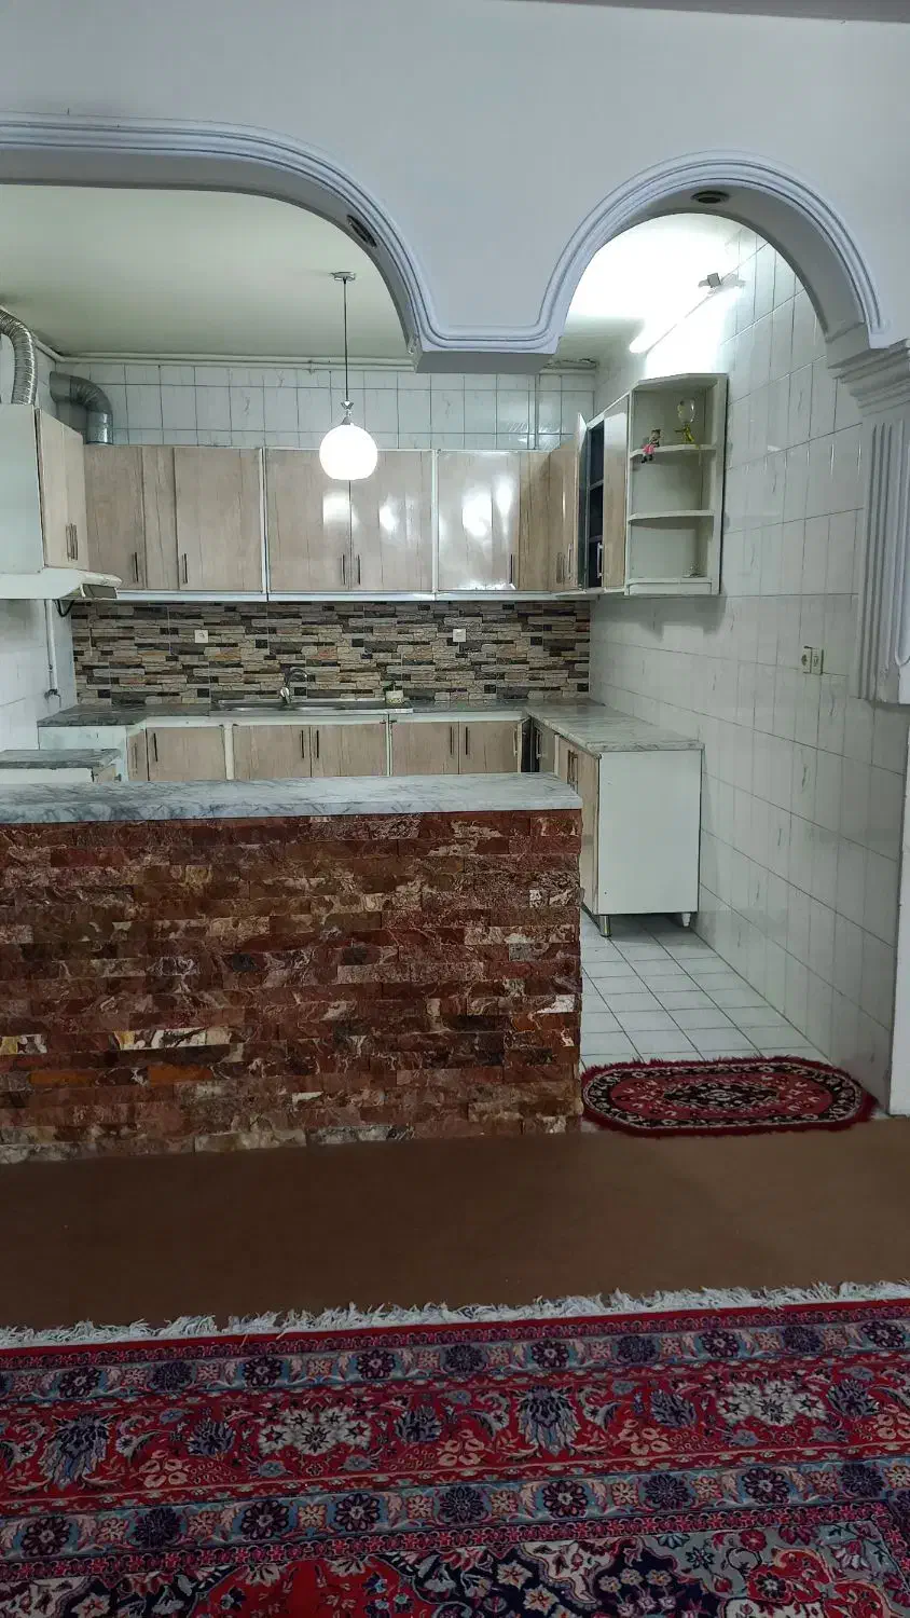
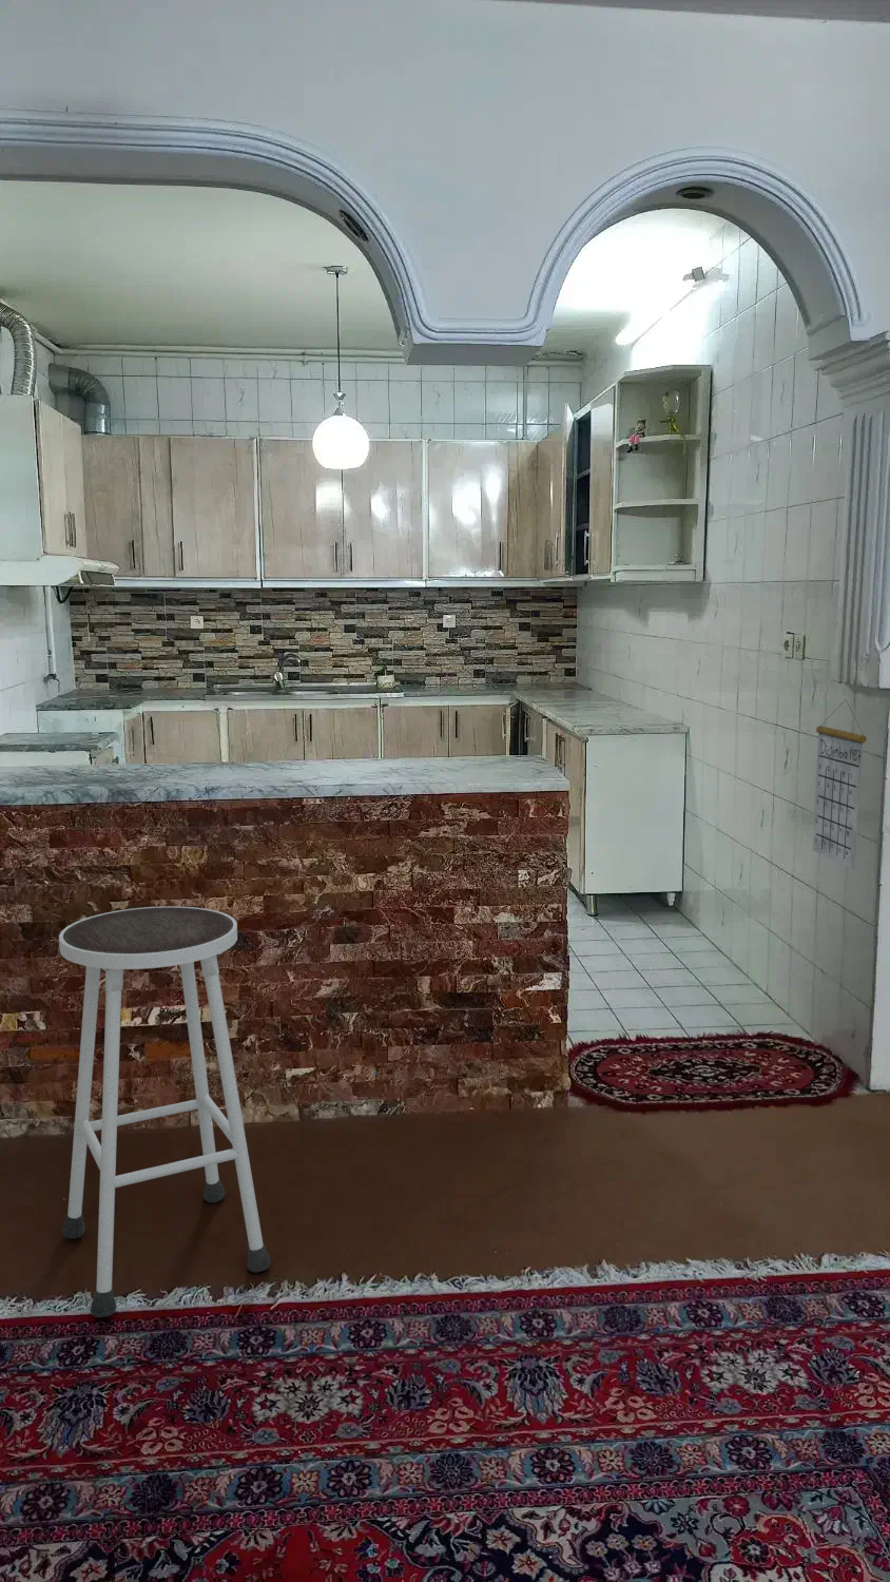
+ calendar (837, 779)
+ stool (160, 1106)
